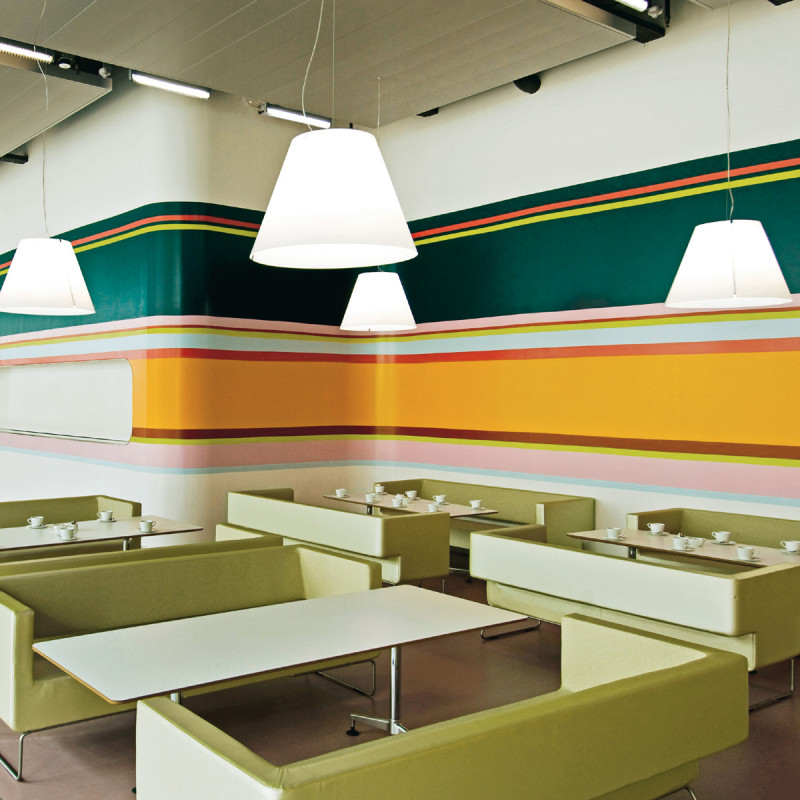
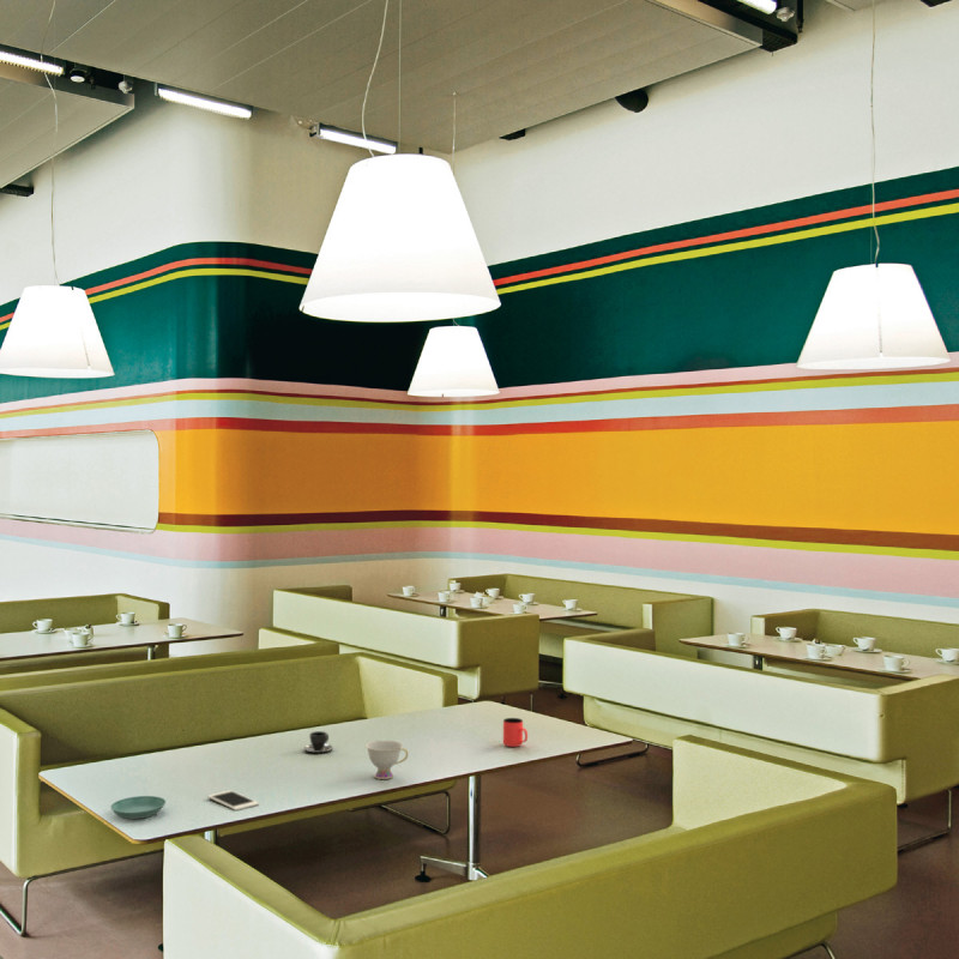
+ teacup (386, 760)
+ cup (515, 732)
+ teacup (318, 741)
+ cell phone (233, 800)
+ saucer (138, 808)
